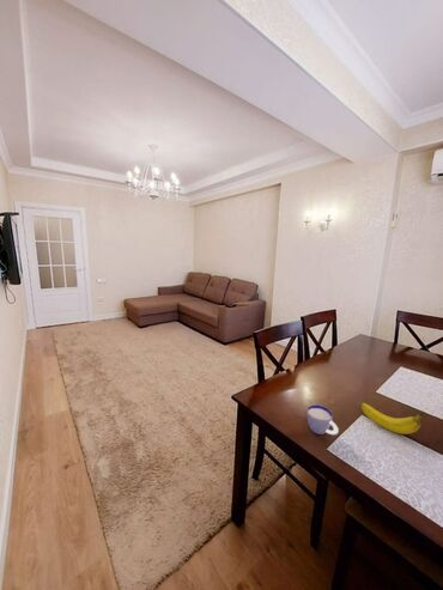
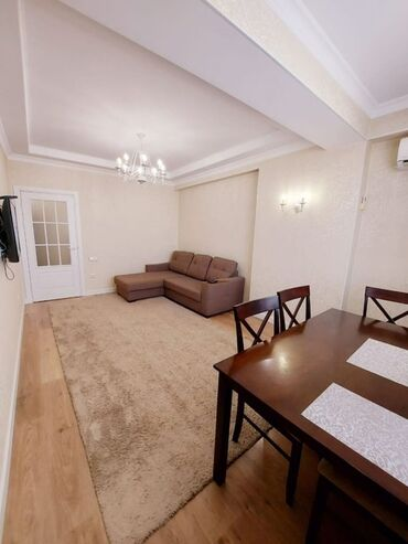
- fruit (389, 416)
- cup (322, 422)
